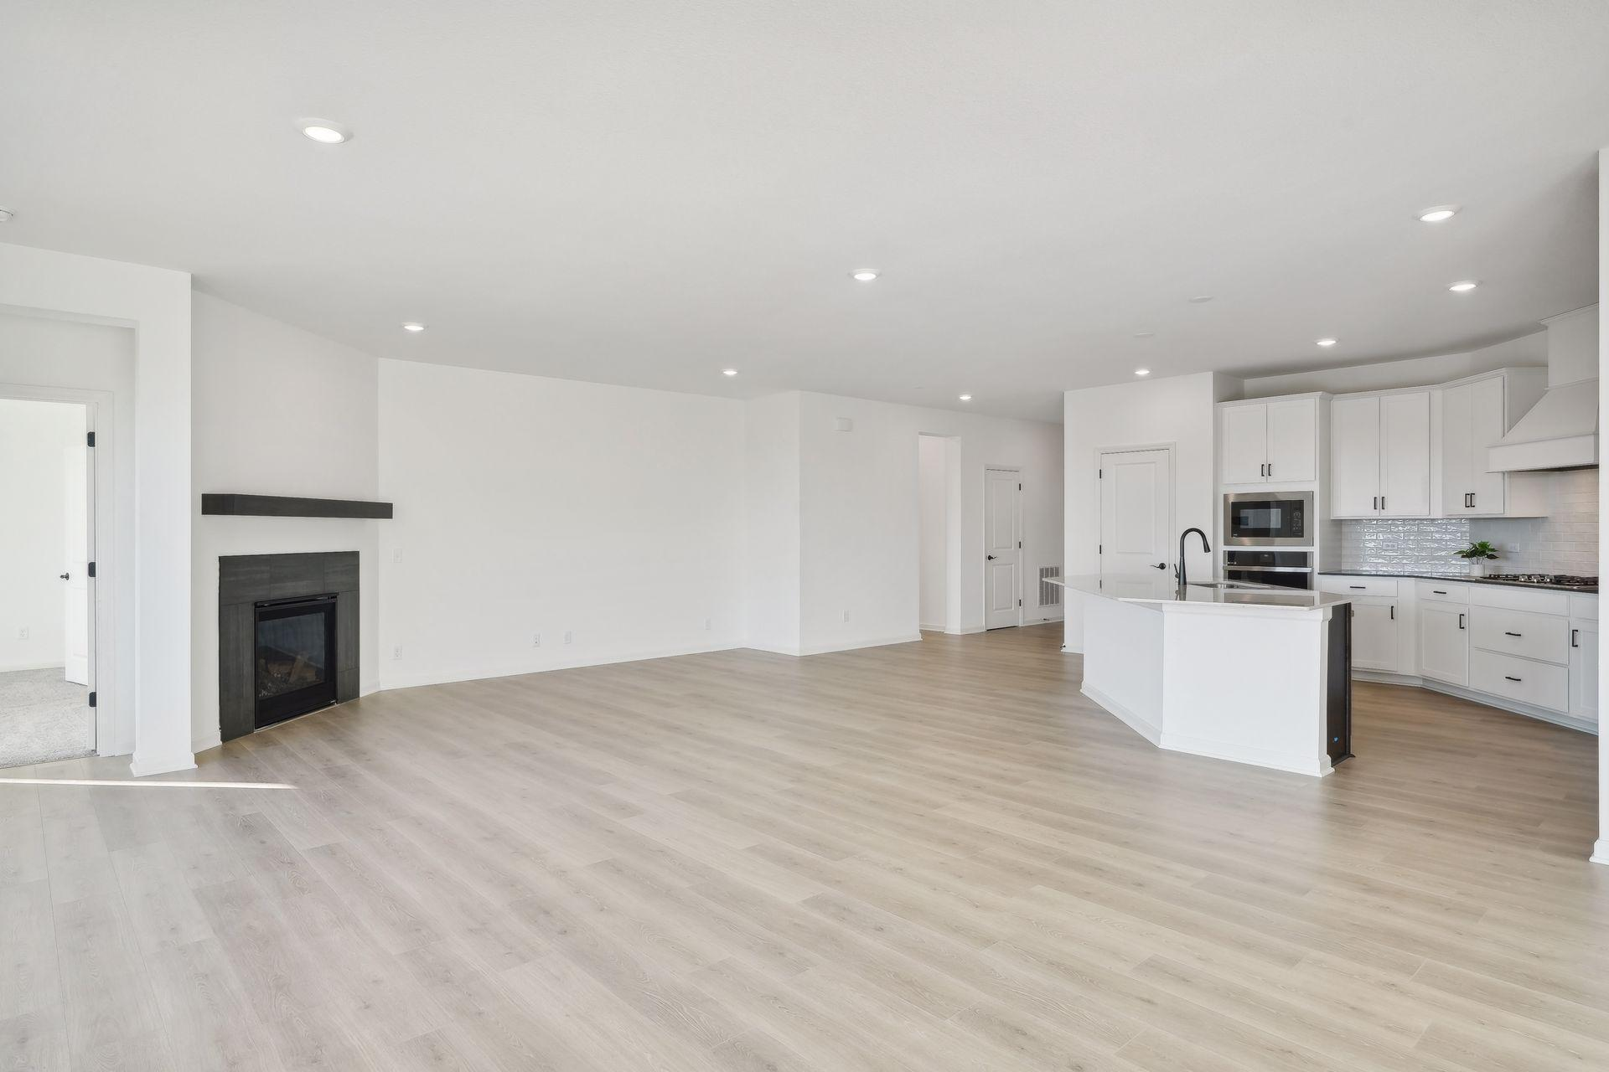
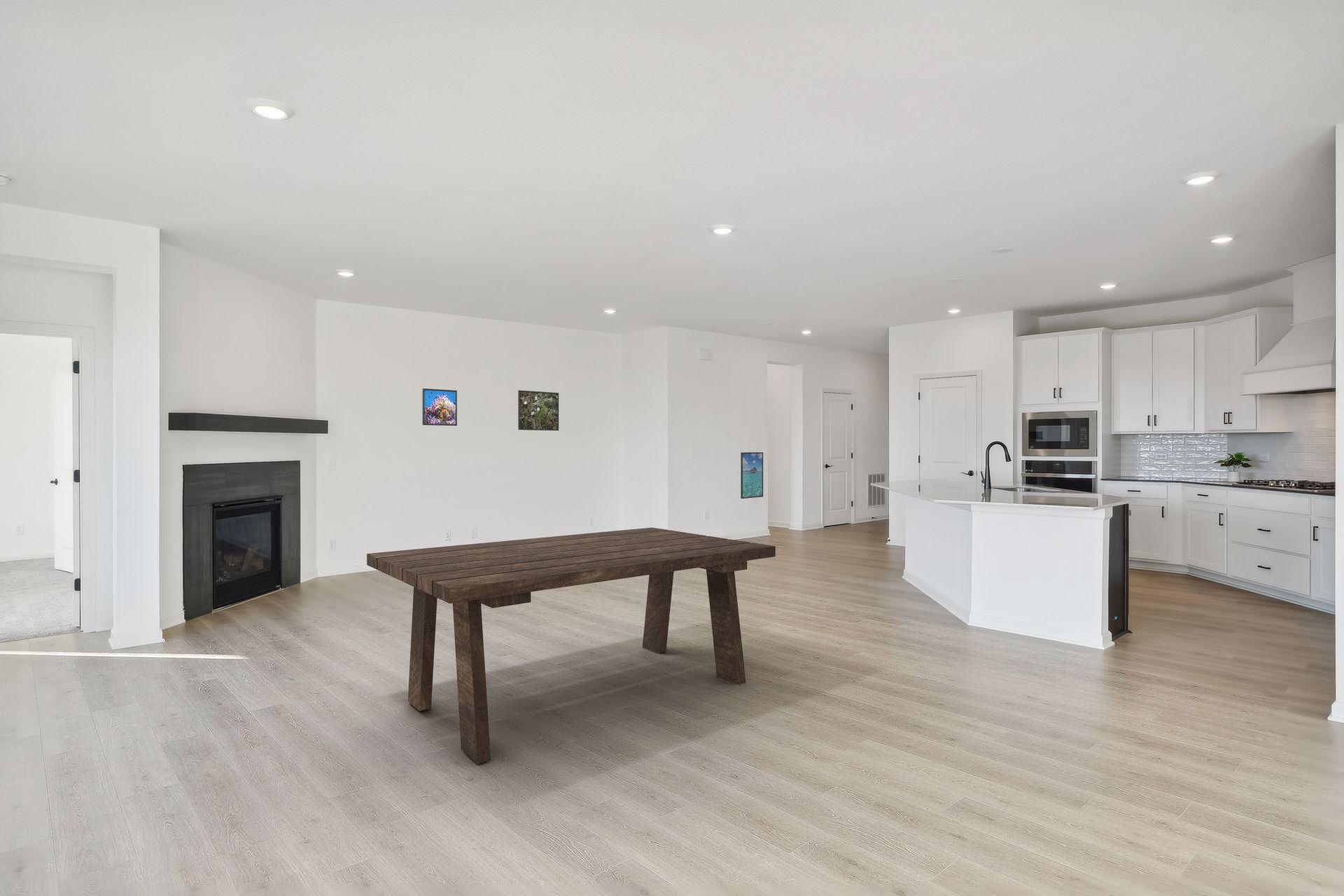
+ dining table (575, 585)
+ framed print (538, 411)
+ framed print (440, 407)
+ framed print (752, 475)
